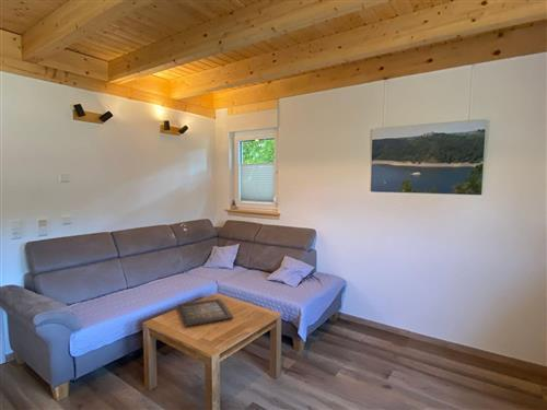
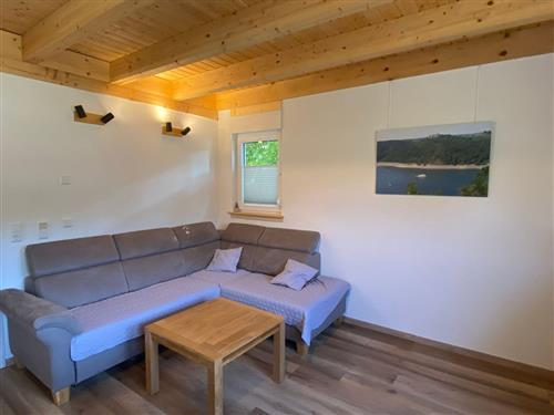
- icon panel (203, 311)
